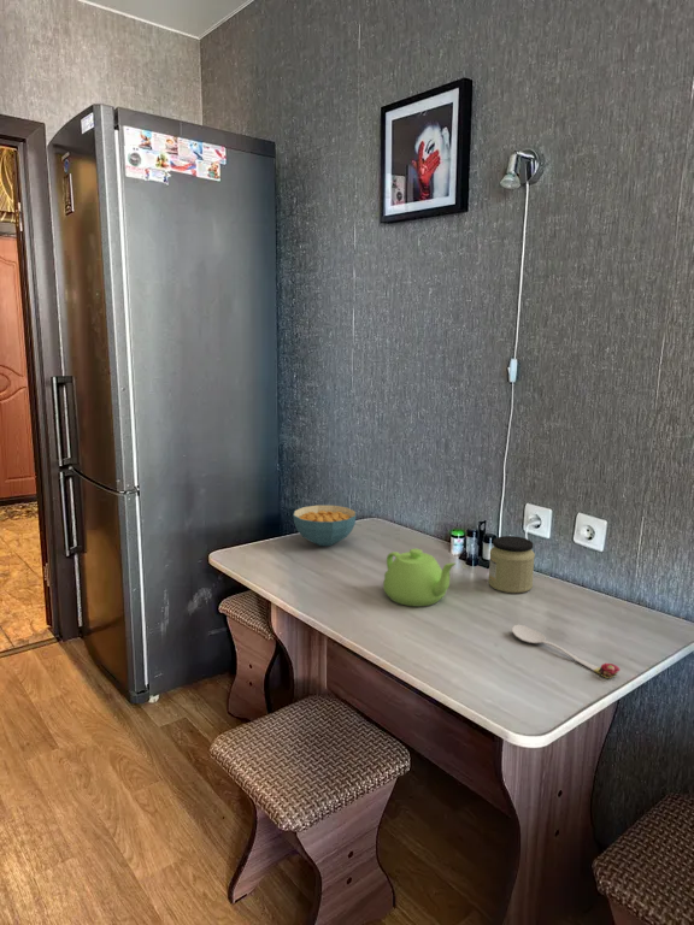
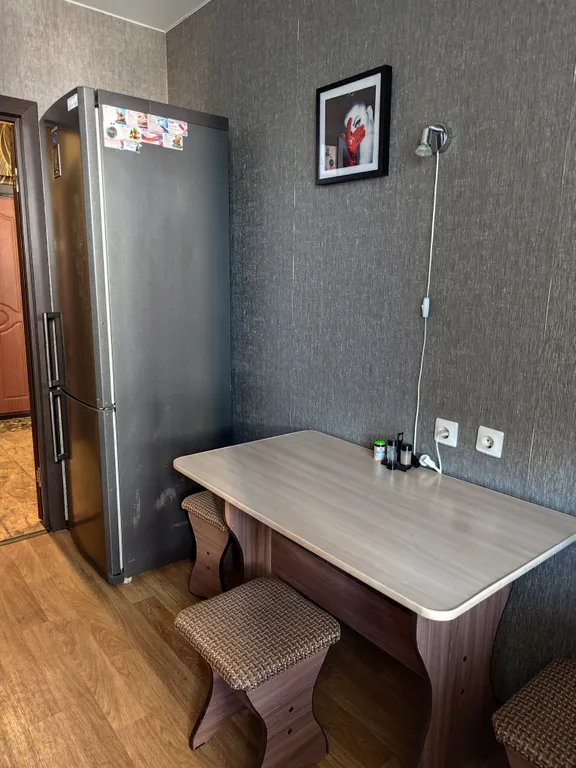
- spoon (561, 648)
- teapot (418, 573)
- jar (511, 564)
- cereal bowl (324, 528)
